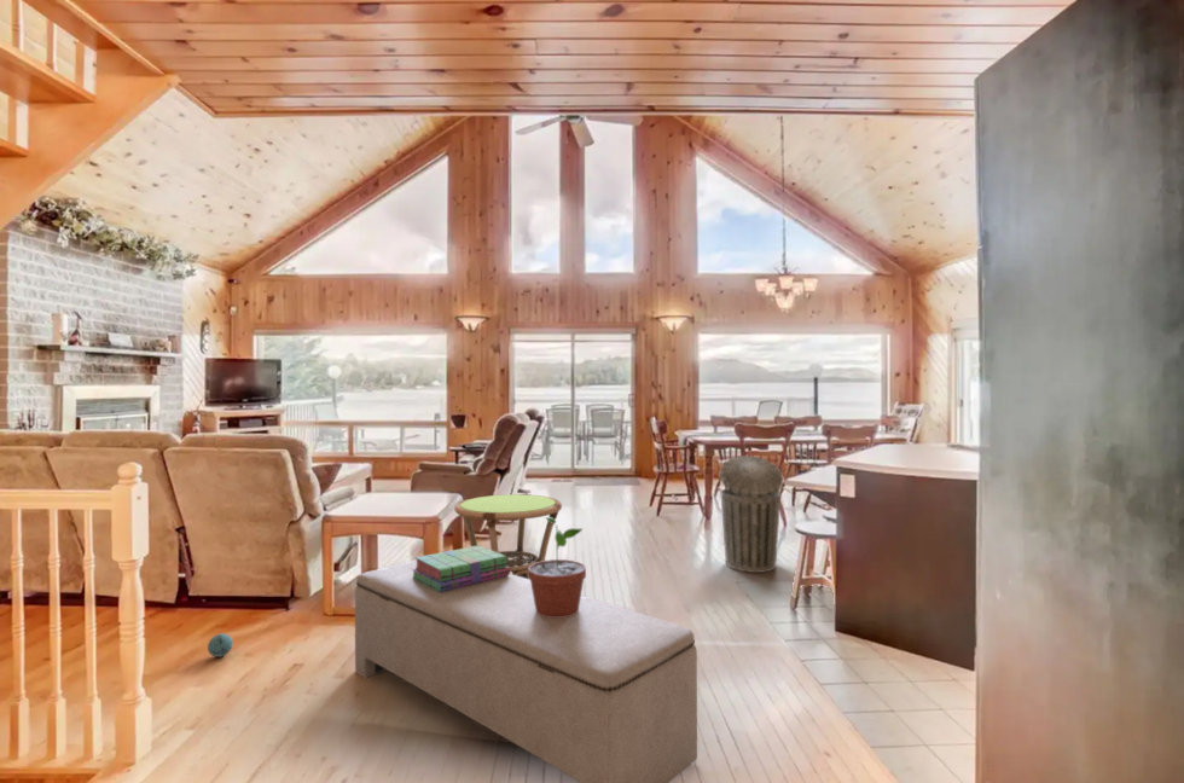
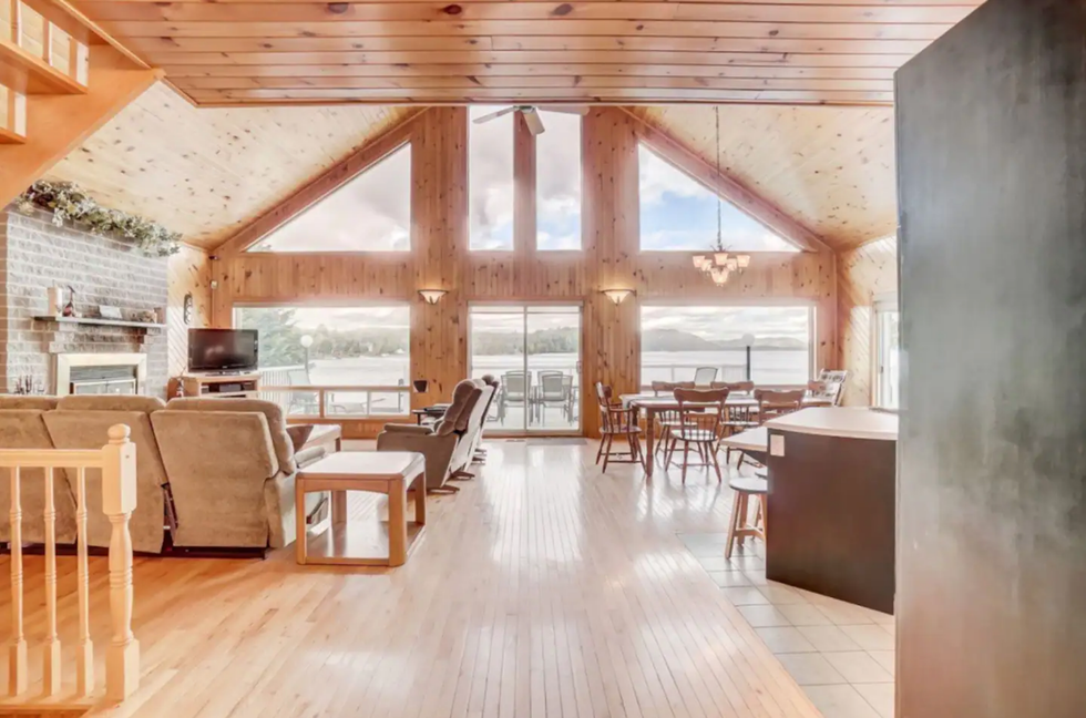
- bench (503, 651)
- side table (509, 556)
- potted plant (557, 561)
- trash can (750, 511)
- ball (220, 644)
- stack of books (460, 566)
